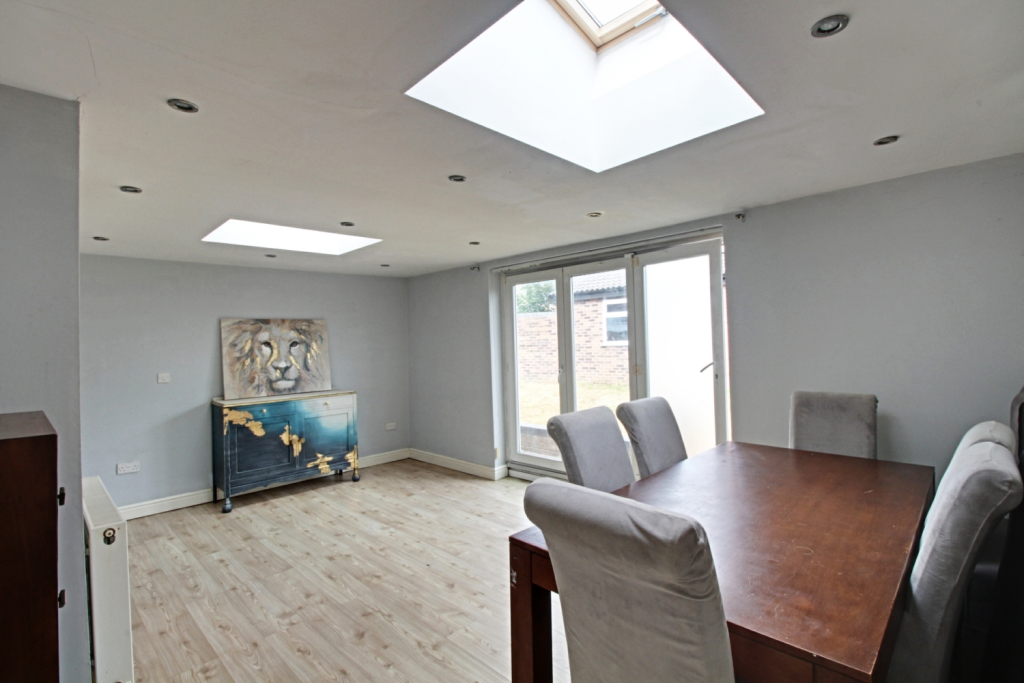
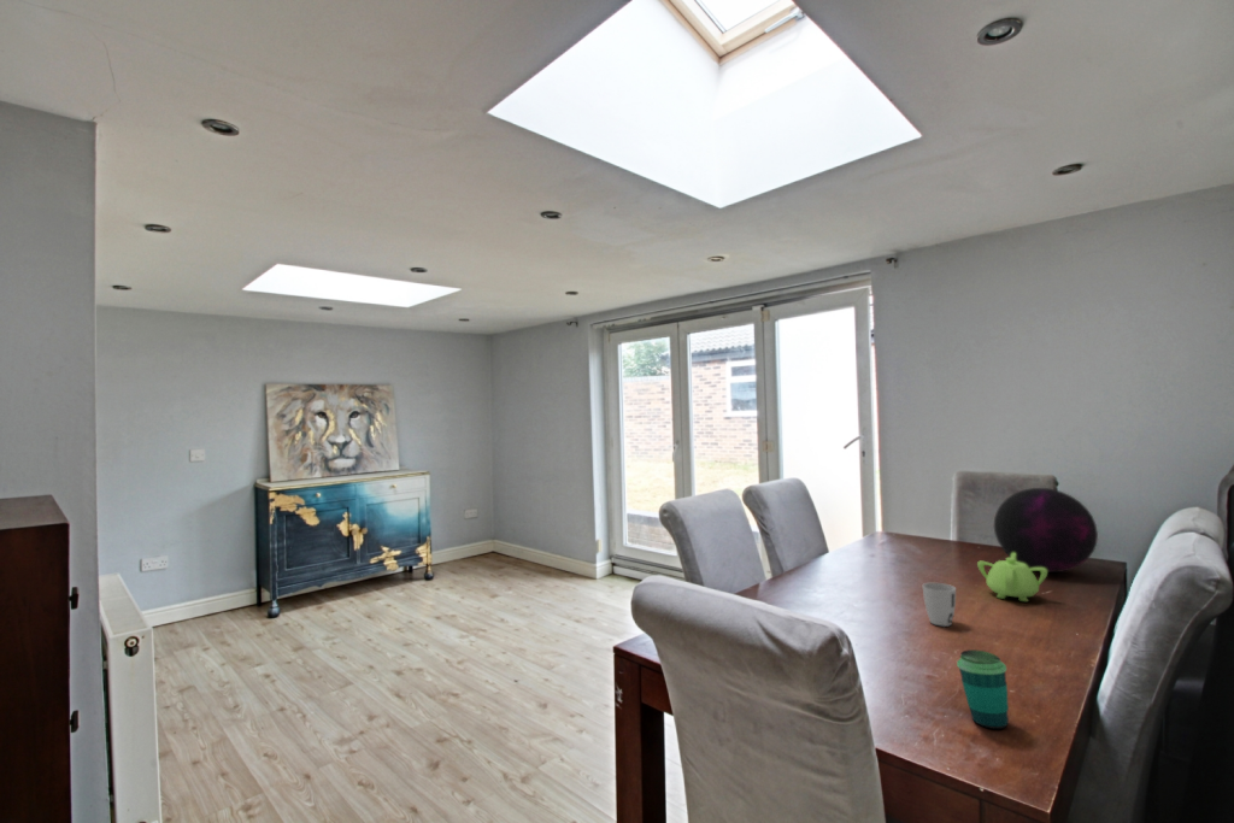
+ cup (939, 604)
+ cup (982, 687)
+ decorative orb (1042, 529)
+ teapot (1011, 576)
